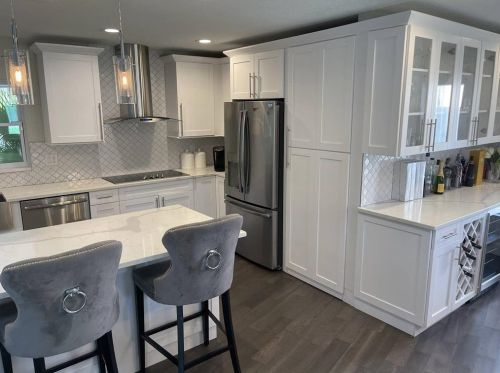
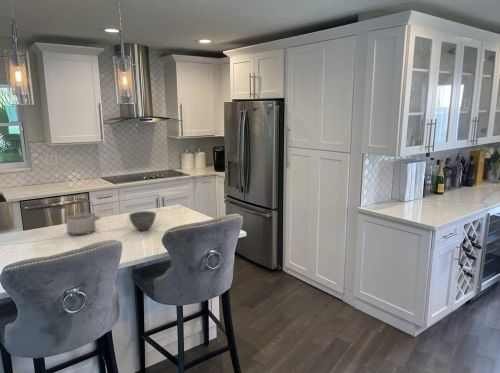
+ bowl (143, 221)
+ teapot (83, 216)
